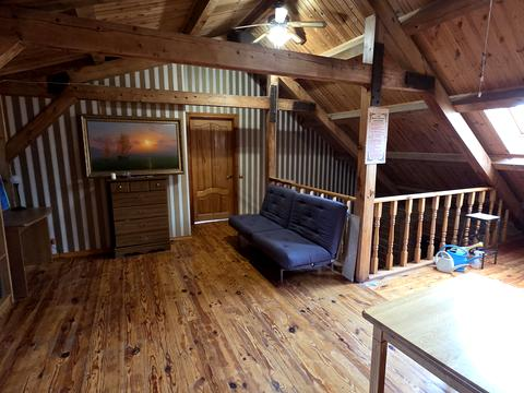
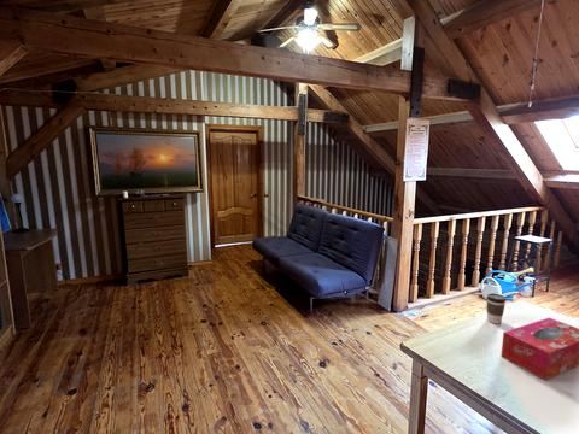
+ tissue box (546, 345)
+ coffee cup (495, 309)
